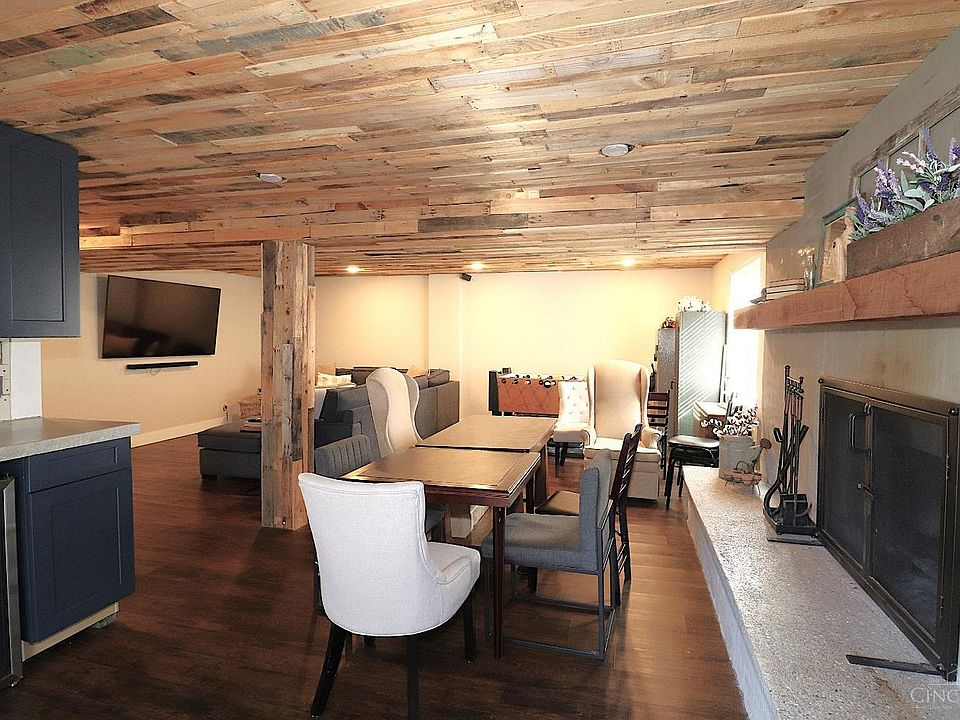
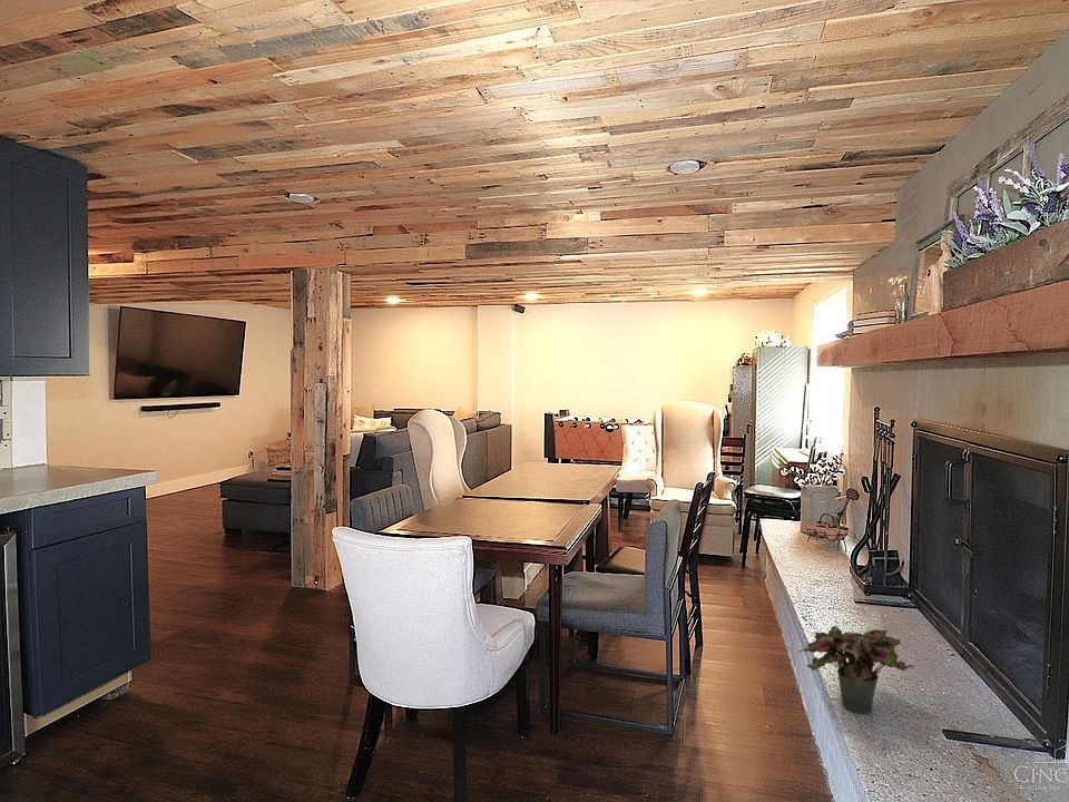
+ potted plant (855, 669)
